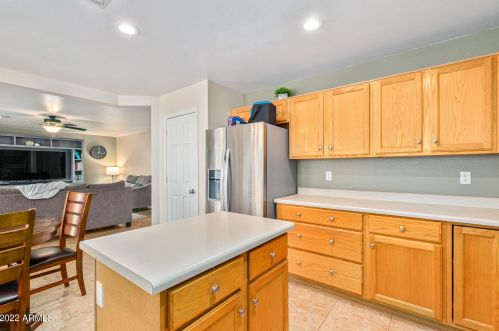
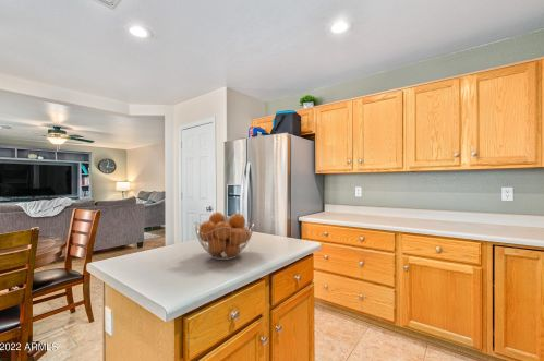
+ fruit basket (225, 234)
